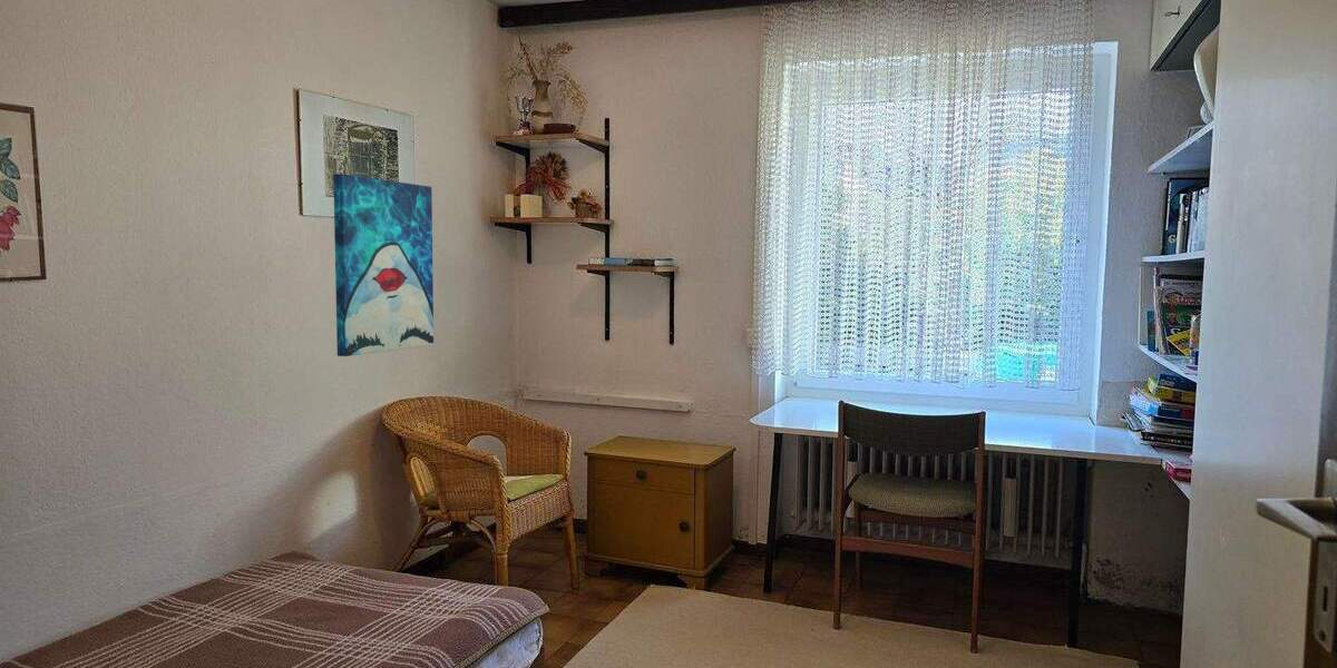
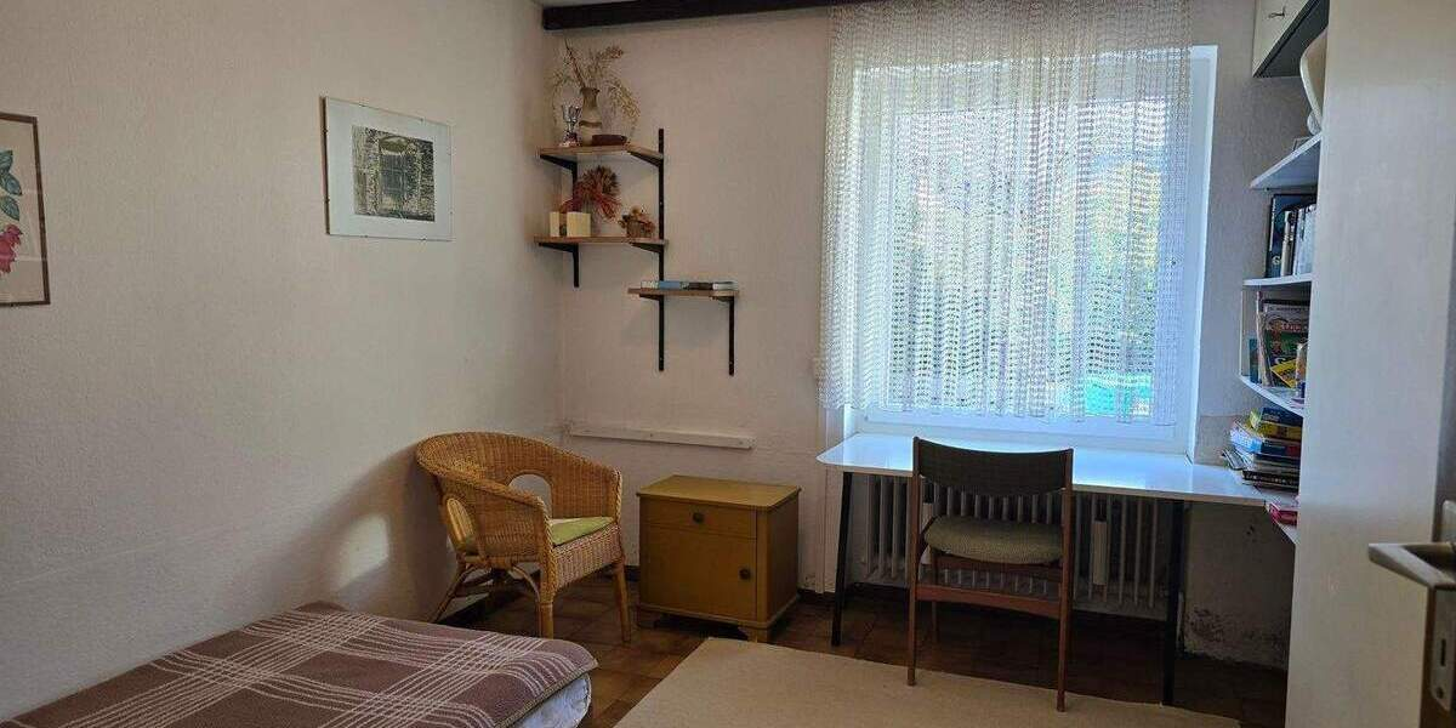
- wall art (387, 266)
